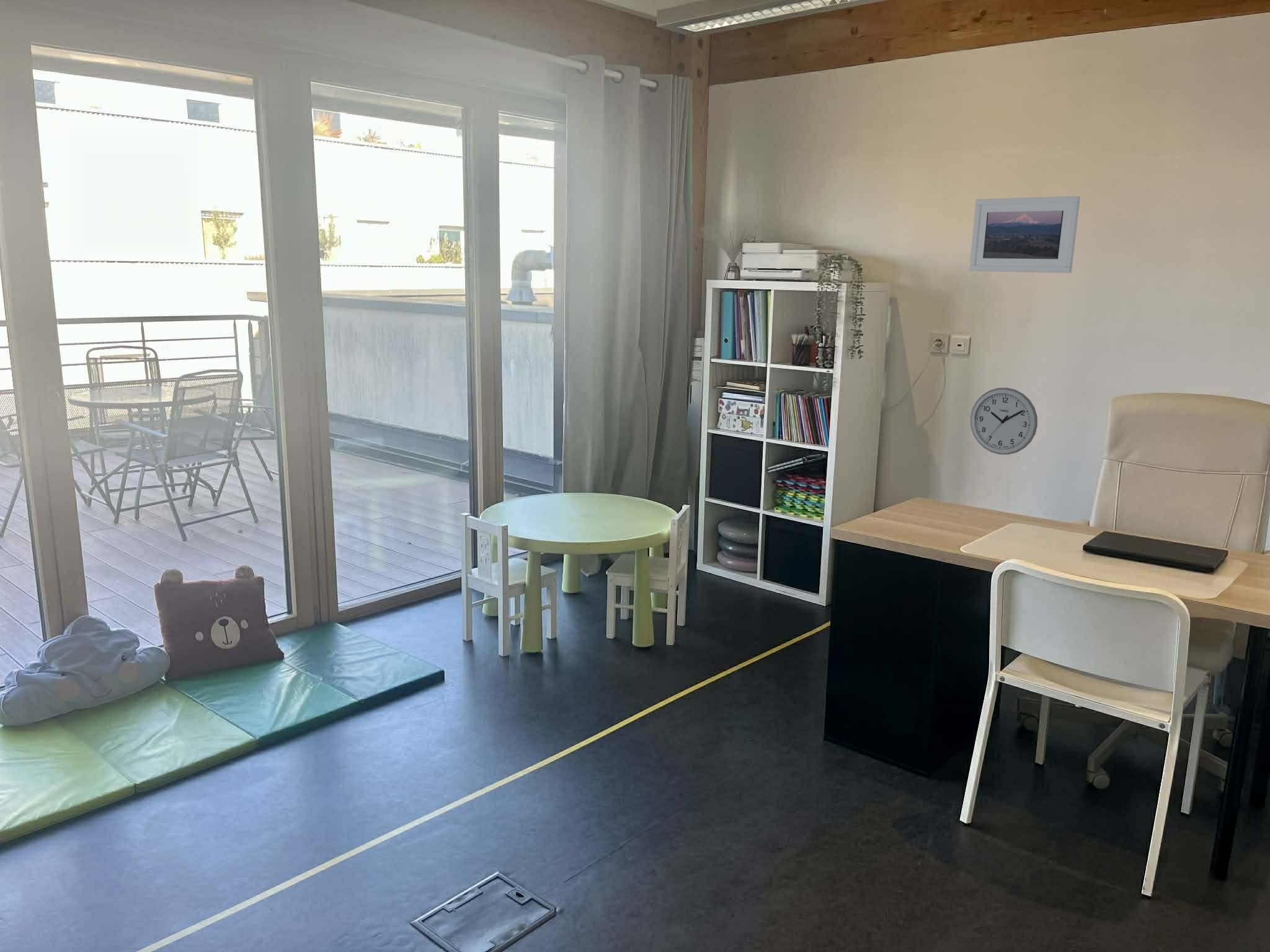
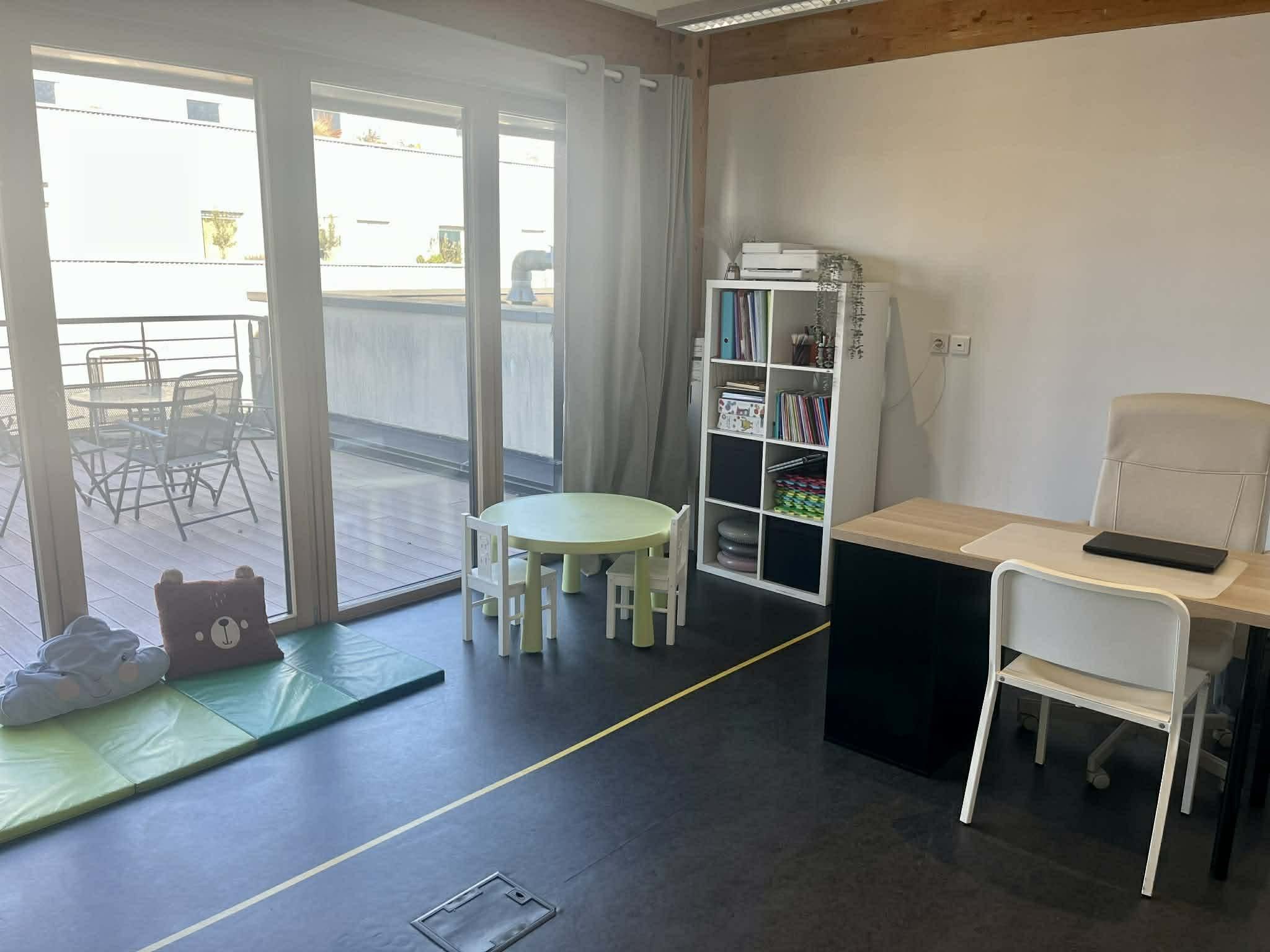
- wall clock (1002, 421)
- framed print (1022, 235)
